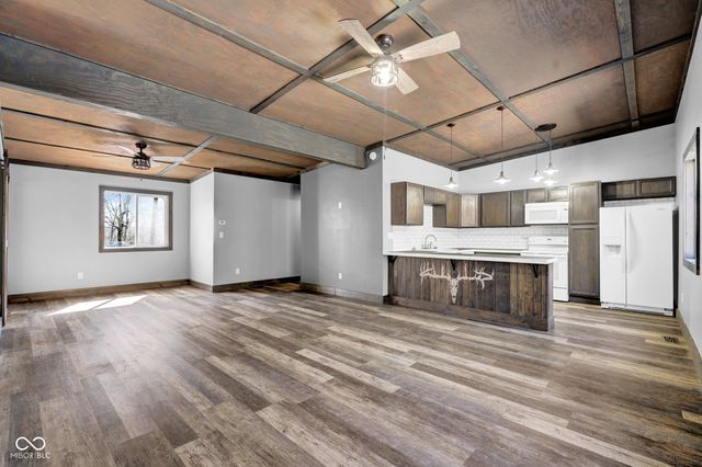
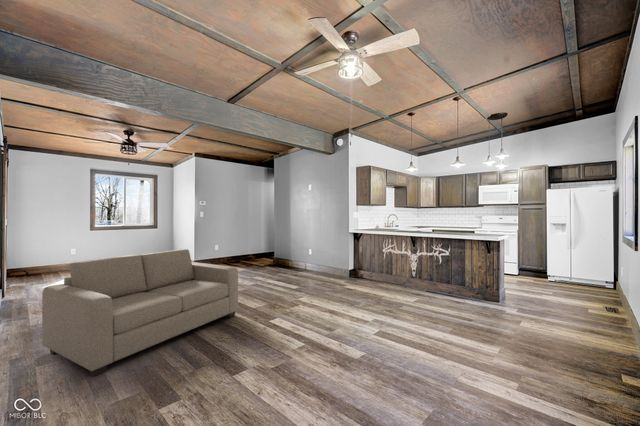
+ sofa (155, 293)
